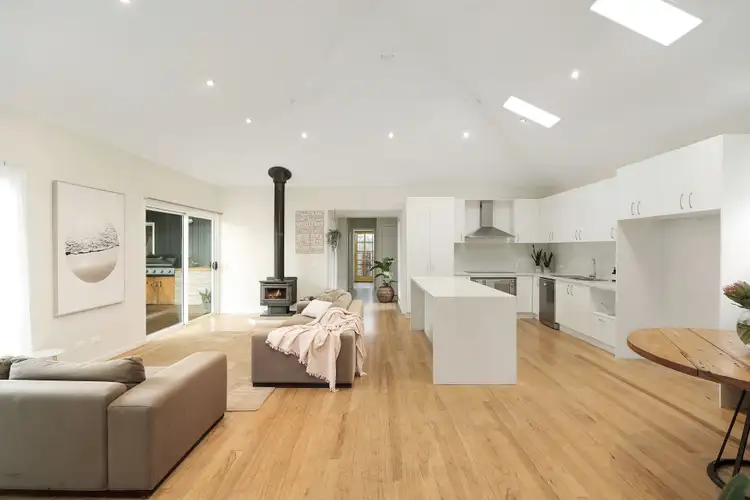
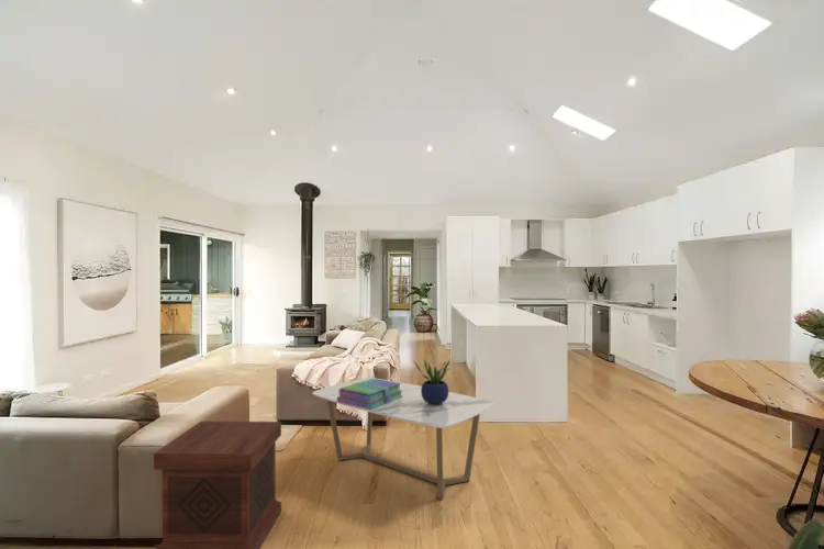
+ coffee table (402, 419)
+ potted plant (432, 379)
+ stack of books (370, 392)
+ side table (223, 484)
